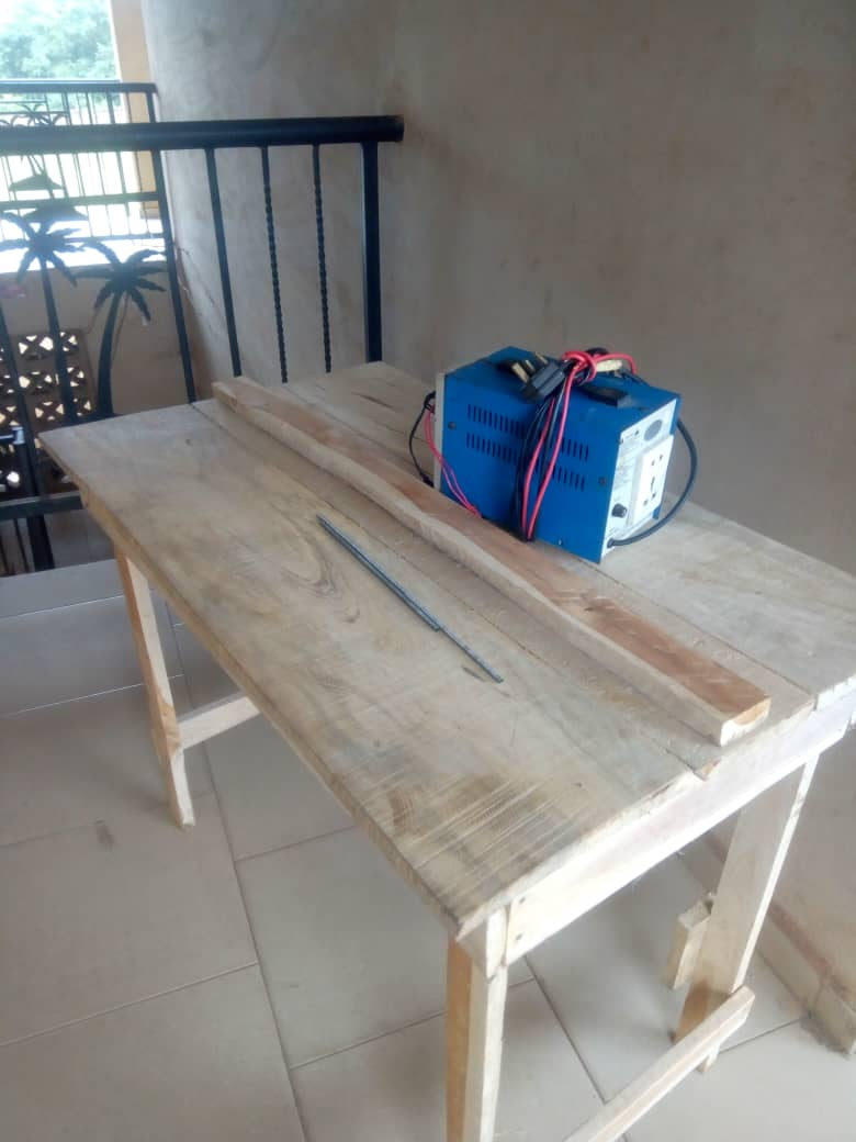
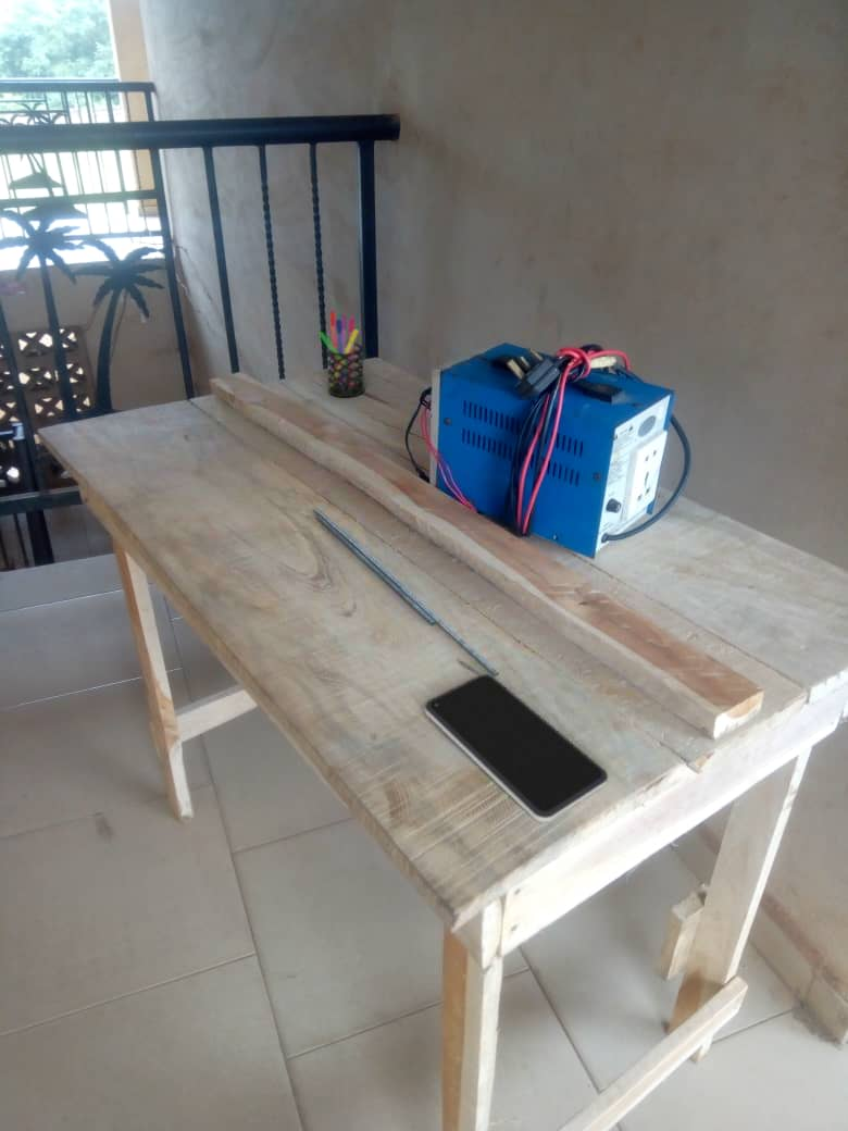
+ pen holder (339, 353)
+ smartphone (512, 741)
